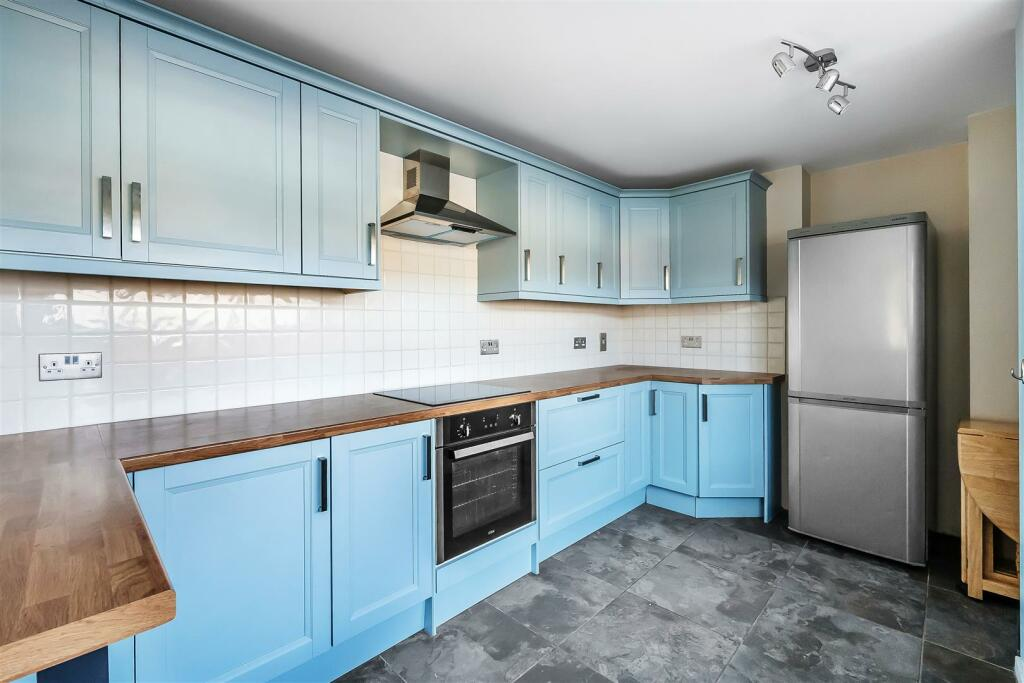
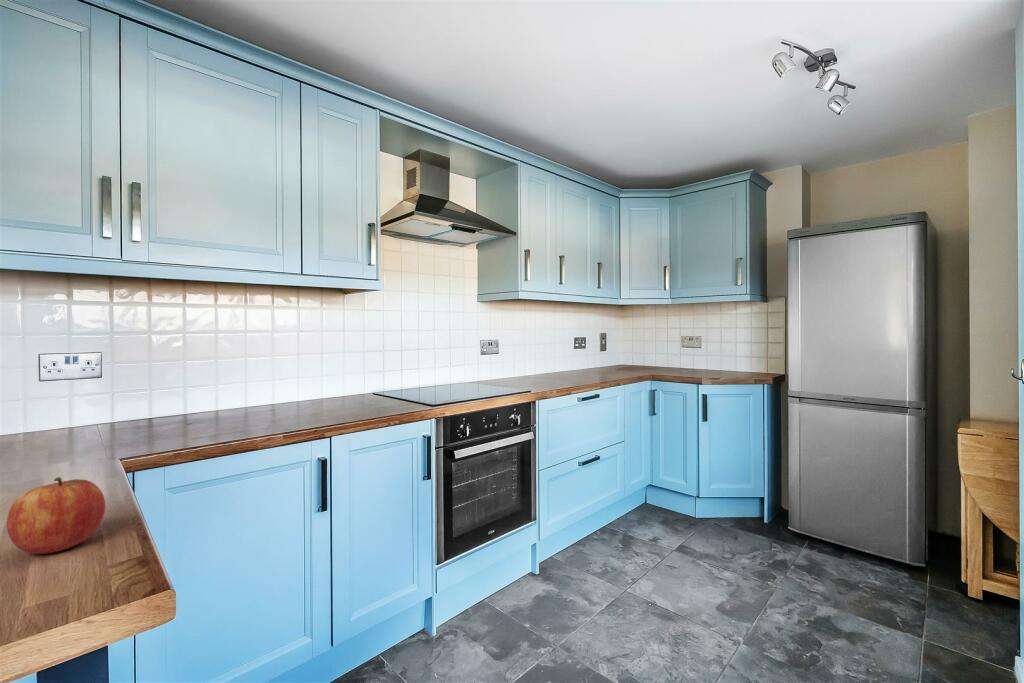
+ apple (58, 510)
